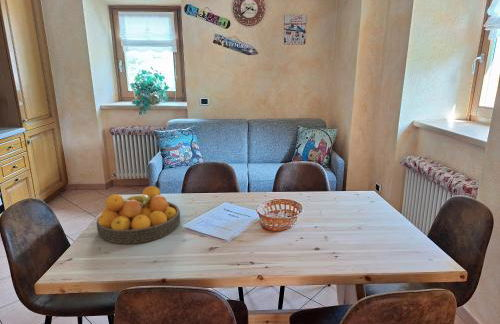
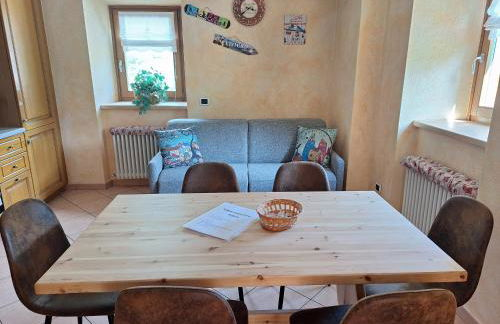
- fruit bowl (138, 208)
